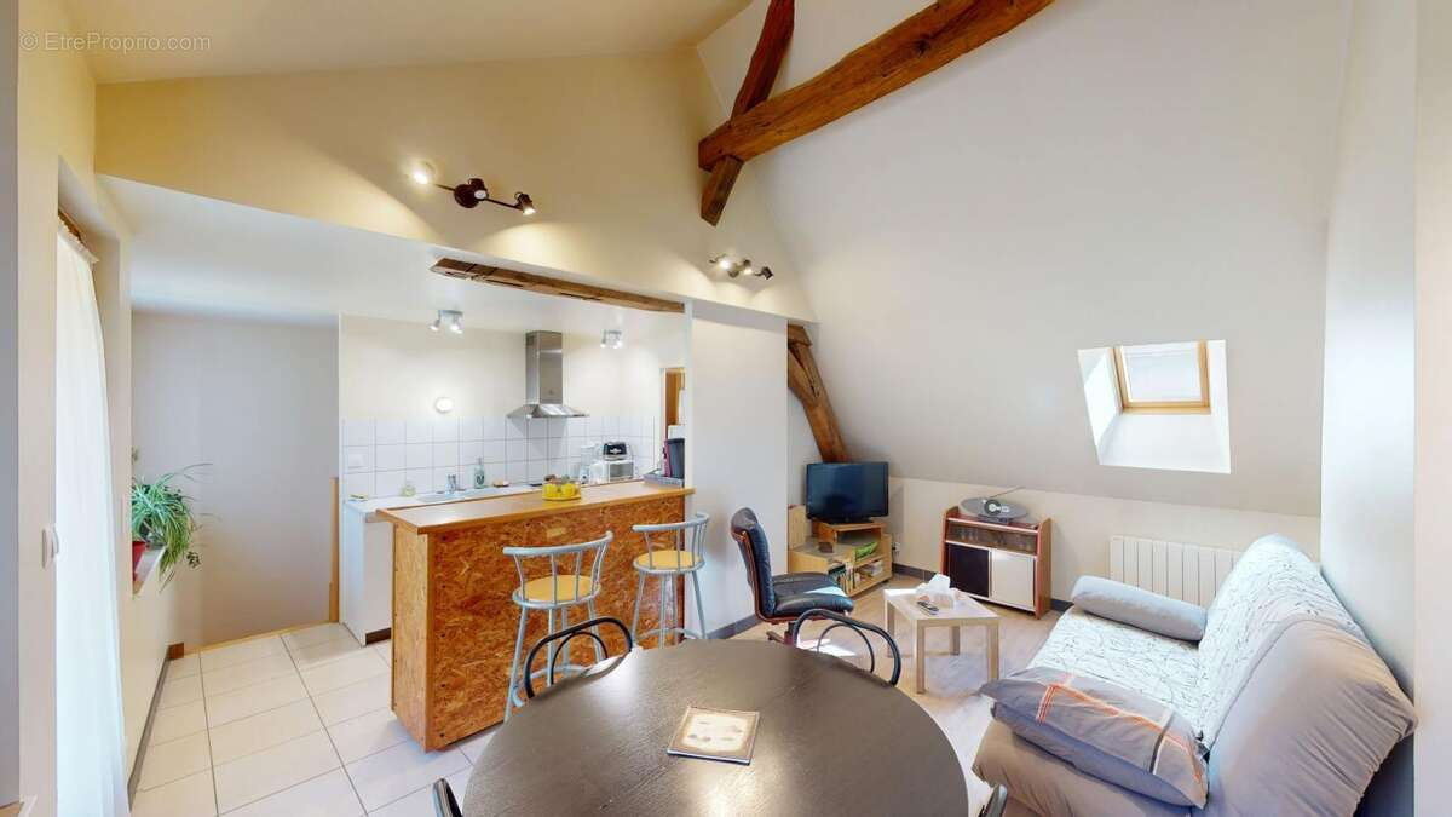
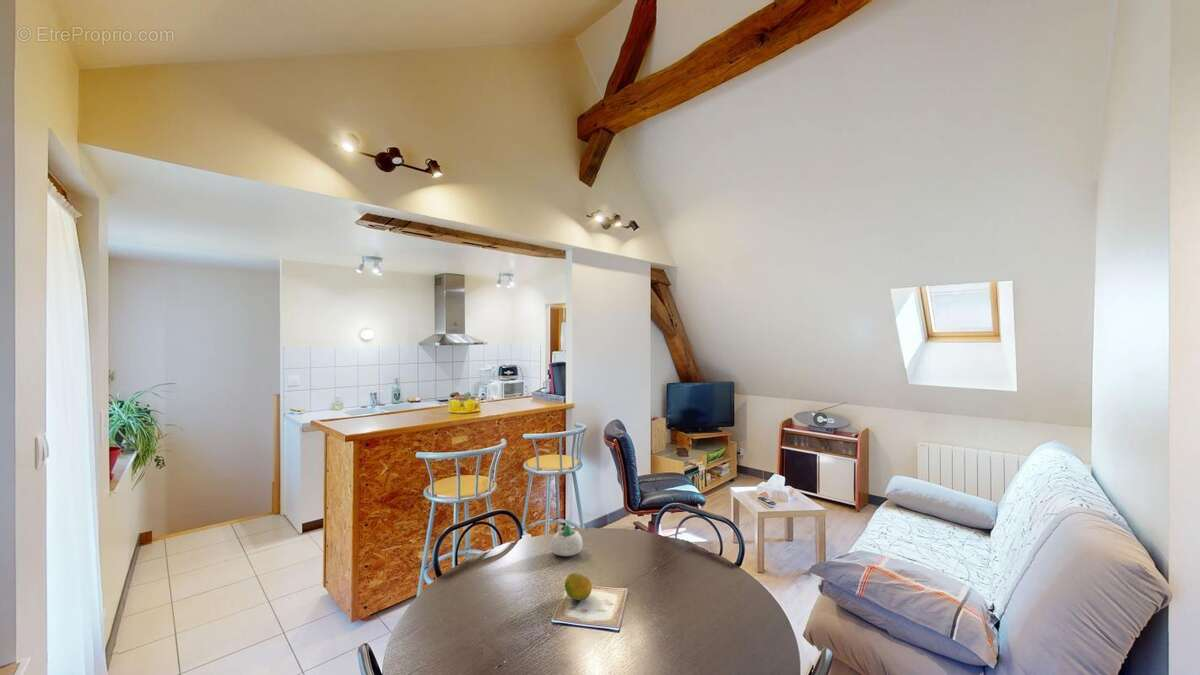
+ fruit (578, 586)
+ succulent planter (566, 538)
